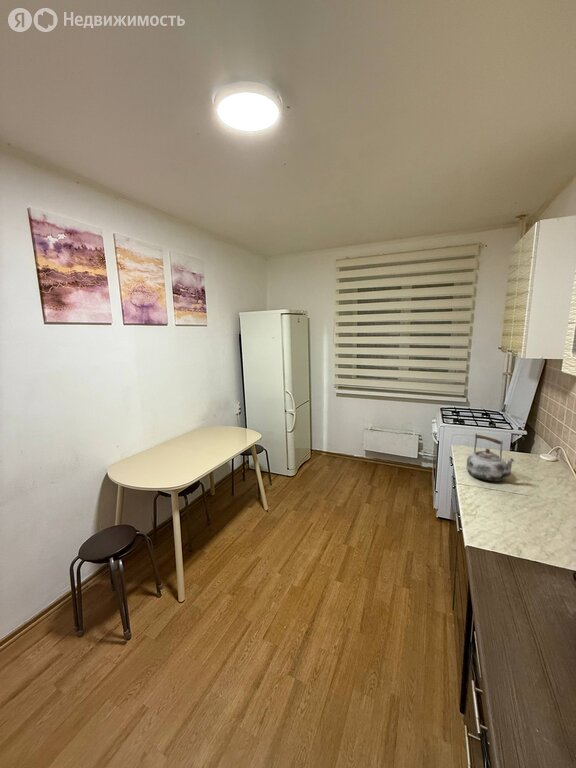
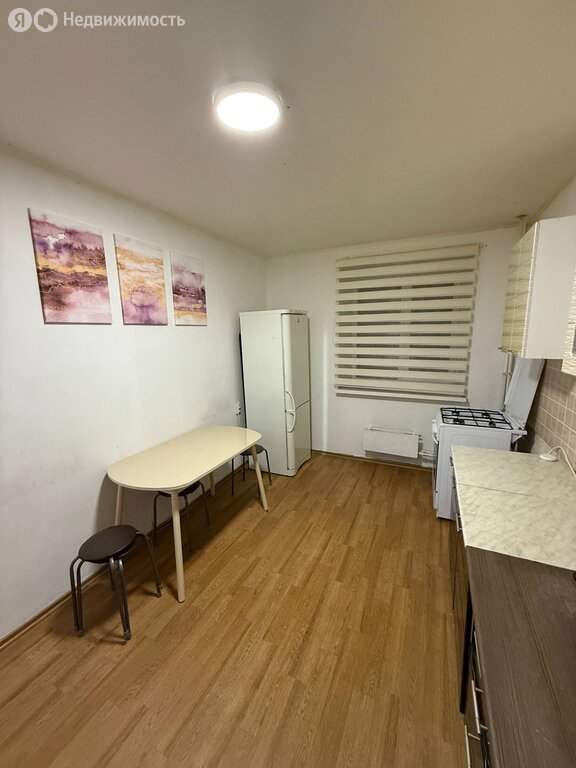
- kettle (491, 457)
